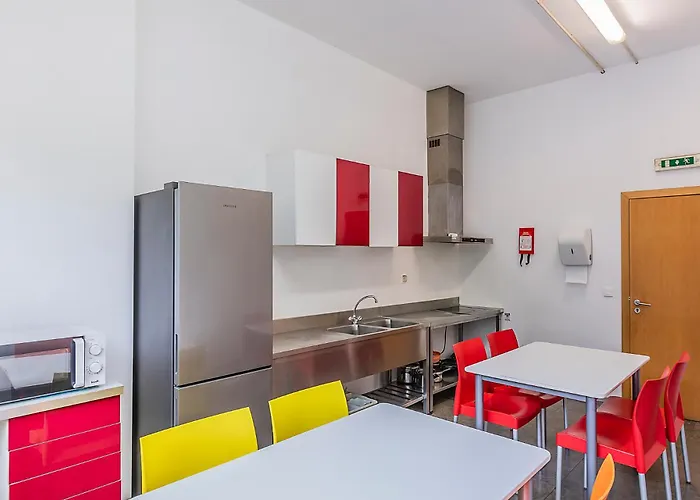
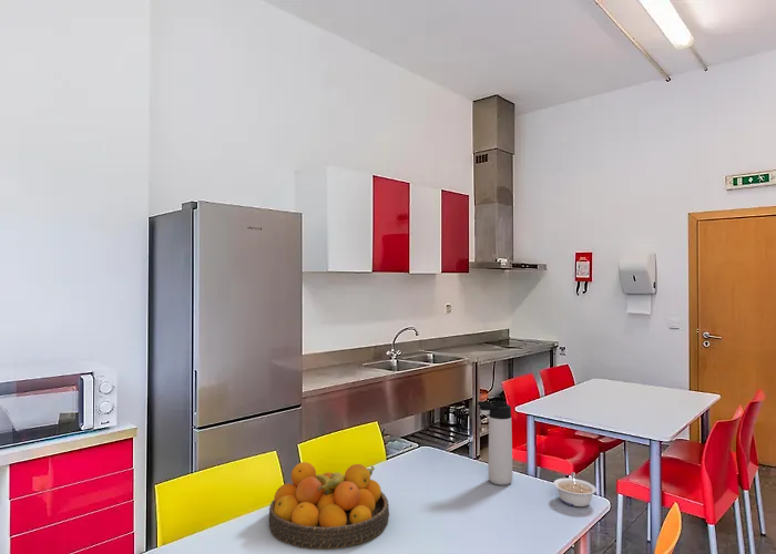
+ fruit bowl (329, 494)
+ thermos bottle (494, 441)
+ legume (573, 491)
